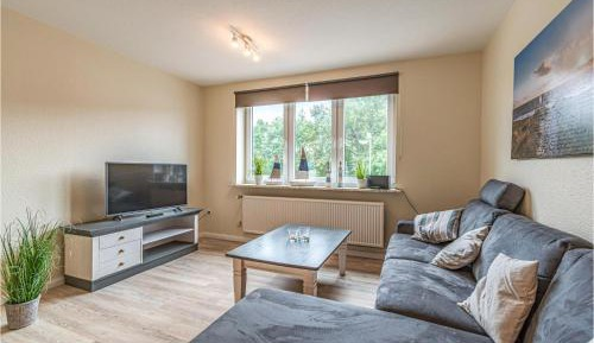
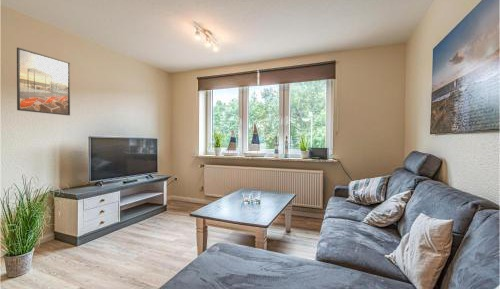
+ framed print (45, 84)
